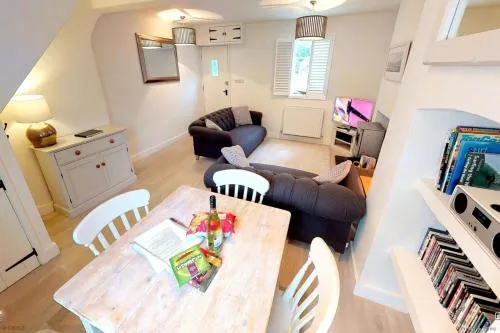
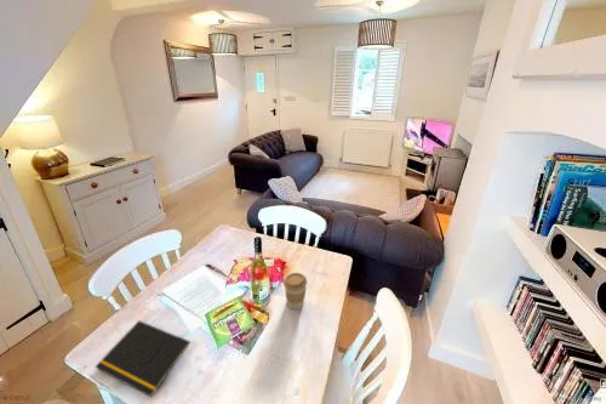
+ notepad (144, 354)
+ coffee cup (295, 290)
